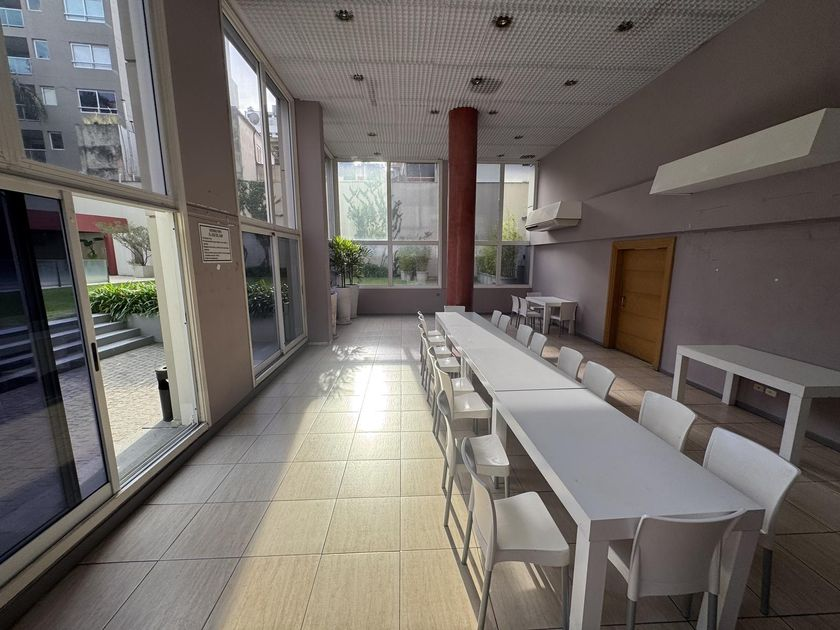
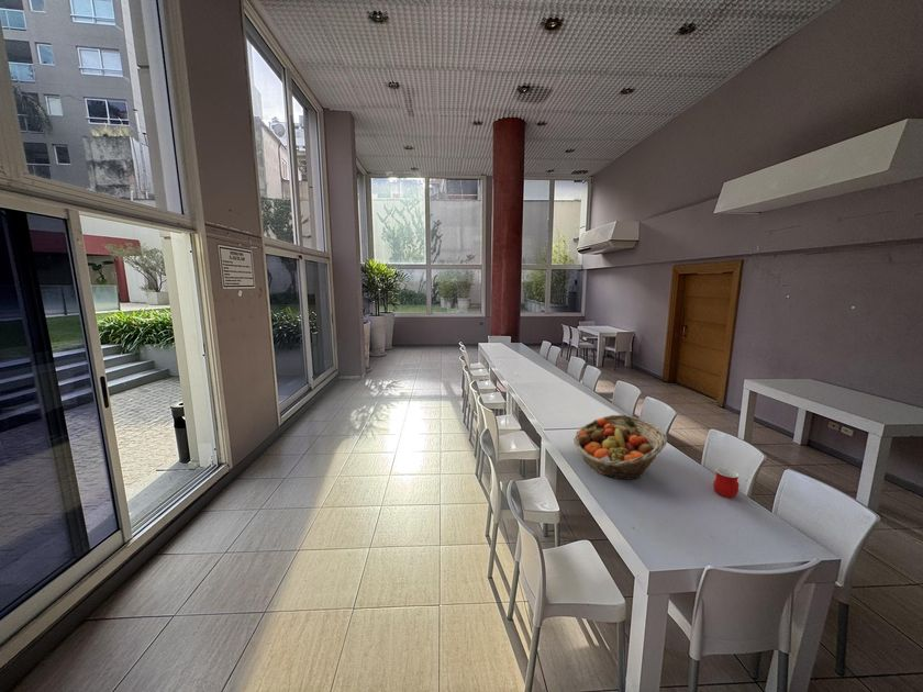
+ fruit basket (616, 444)
+ mug (727, 483)
